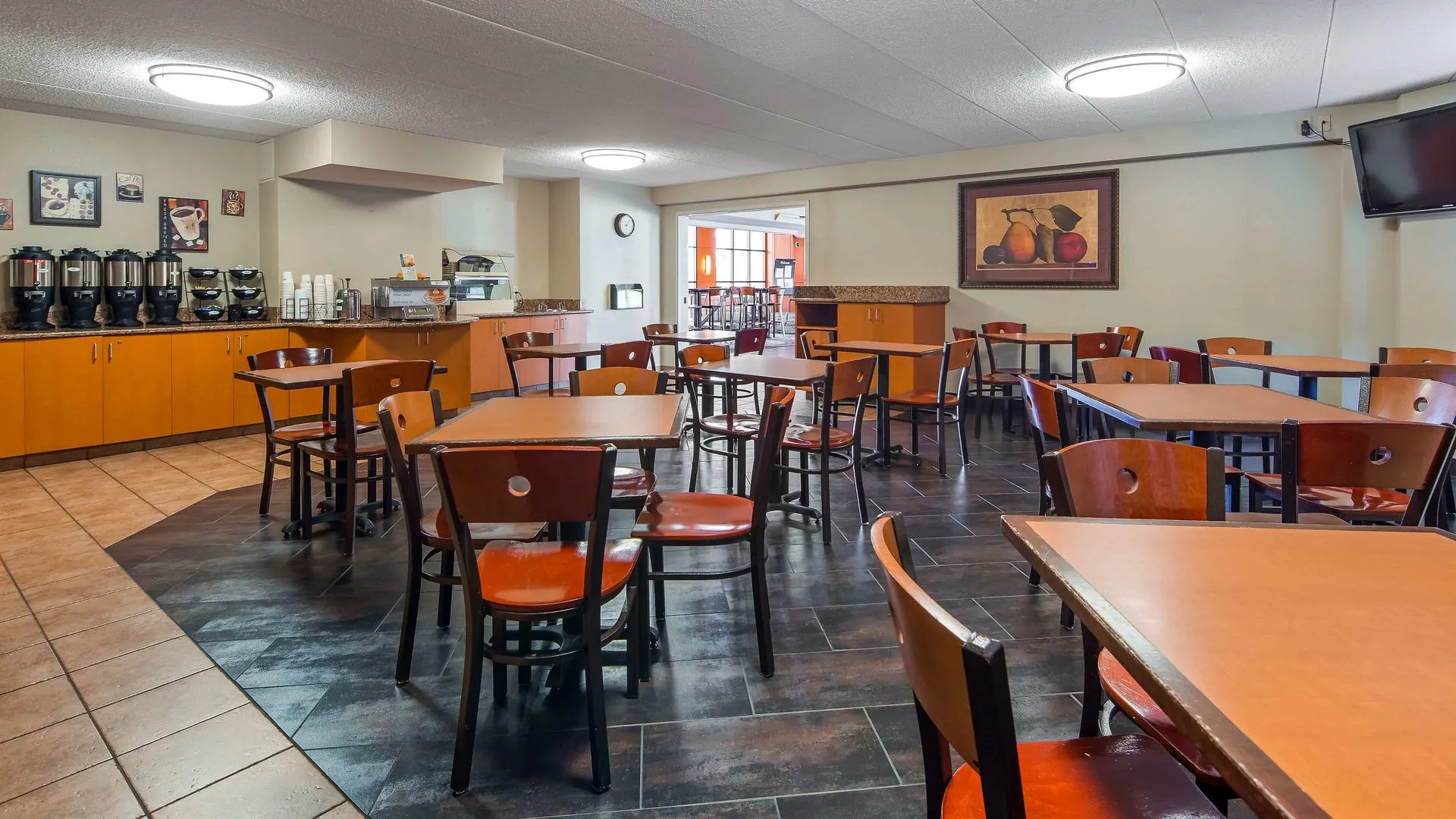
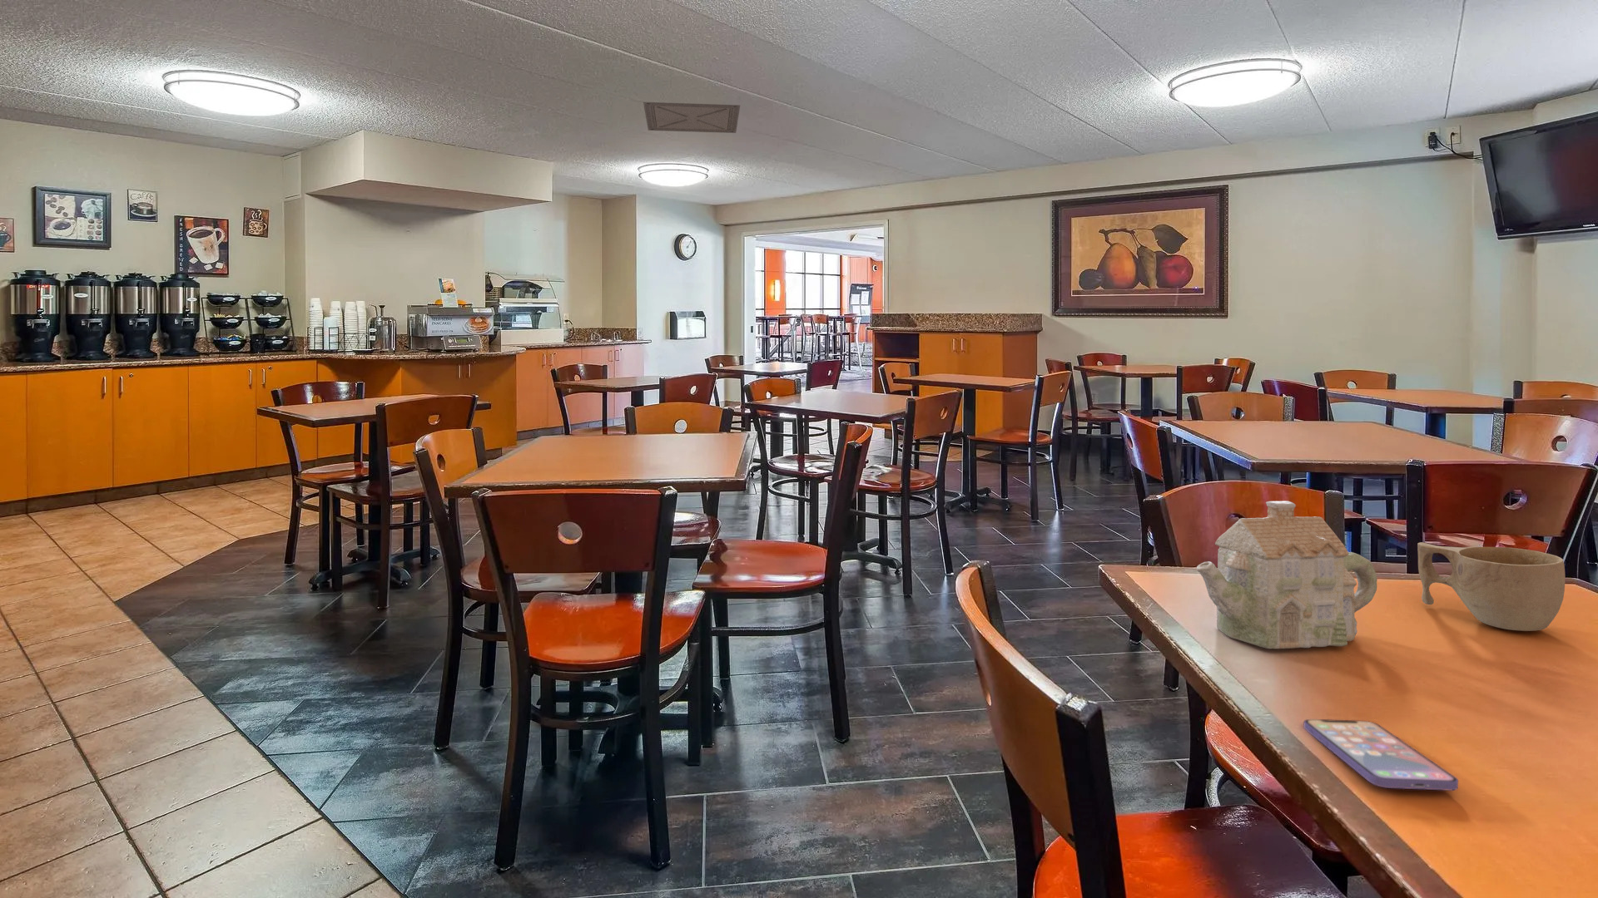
+ ceiling vent (691, 118)
+ cup (1486, 584)
+ smartphone (1374, 752)
+ teapot (1287, 569)
